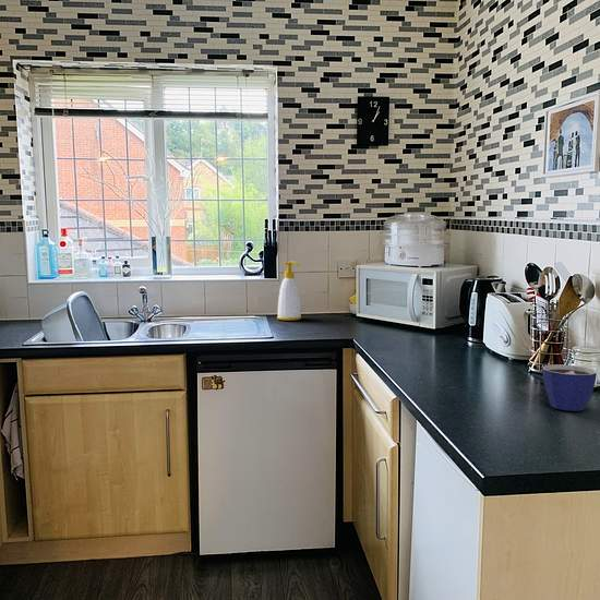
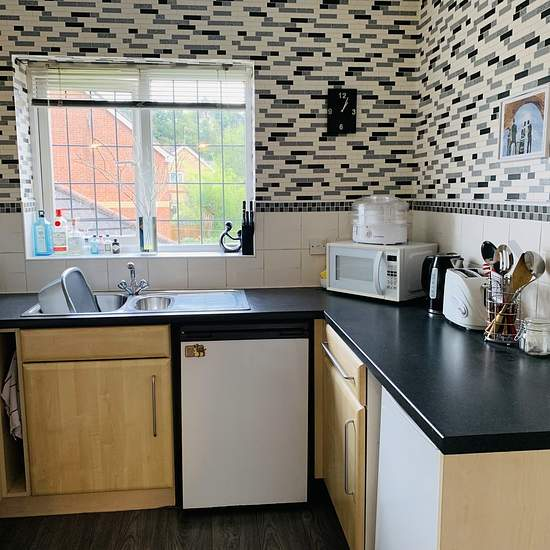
- cup (572, 386)
- soap bottle (289, 290)
